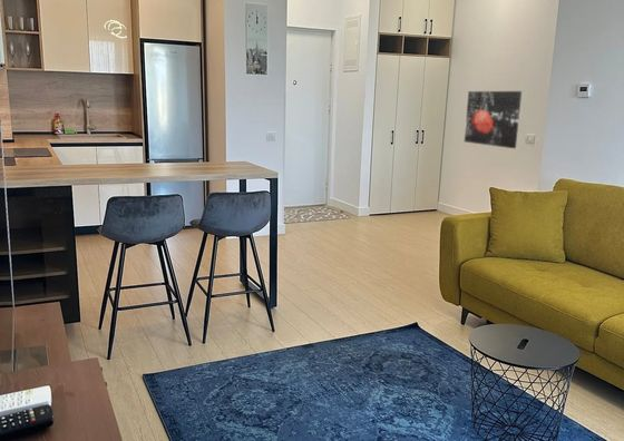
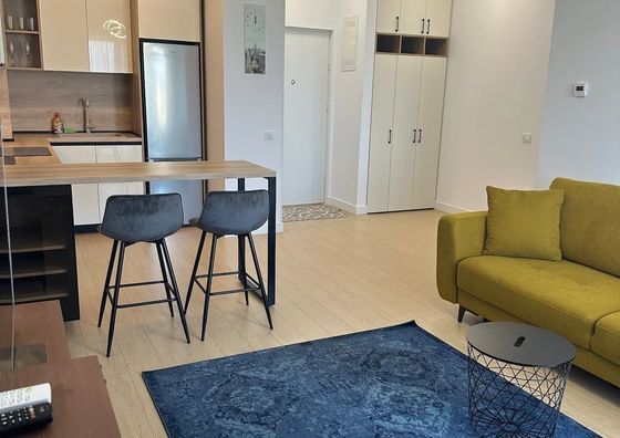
- wall art (490, 118)
